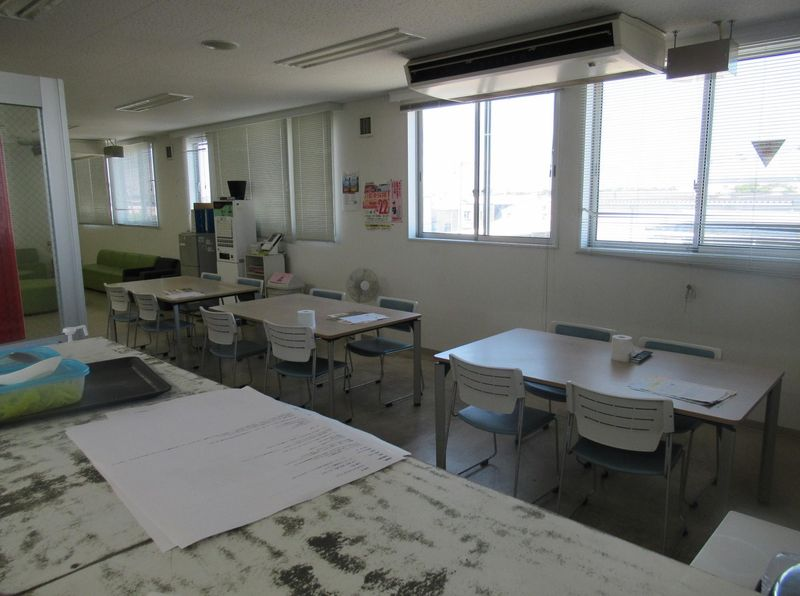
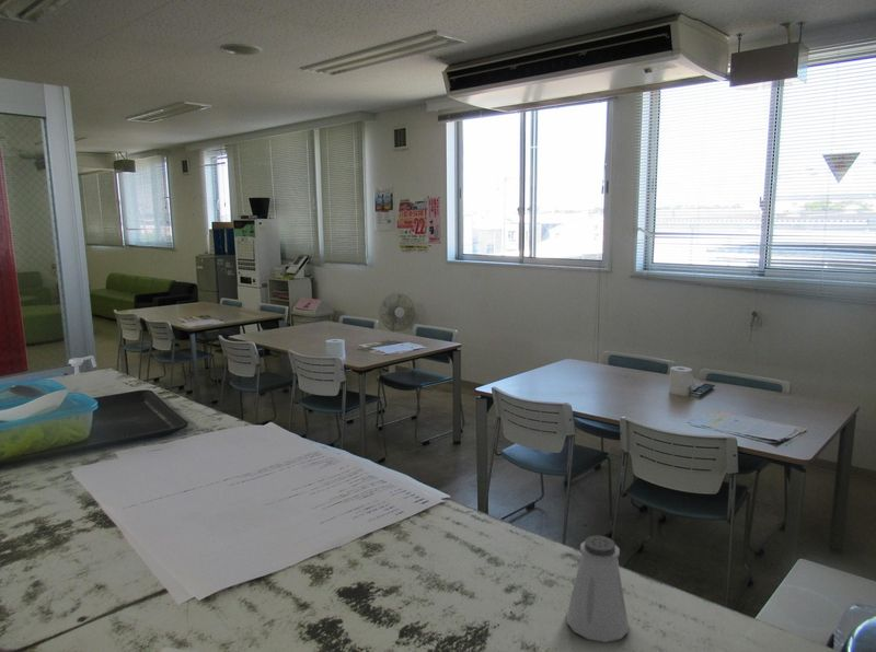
+ saltshaker (598, 582)
